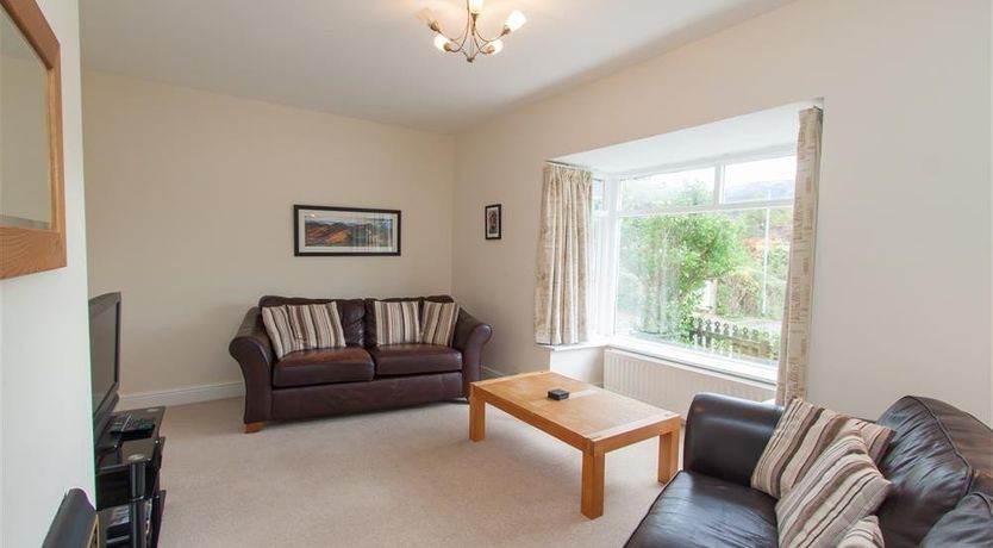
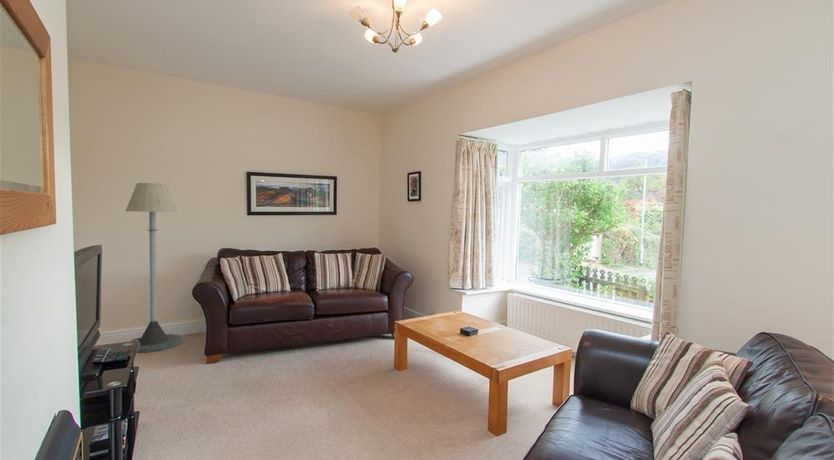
+ floor lamp (152, 264)
